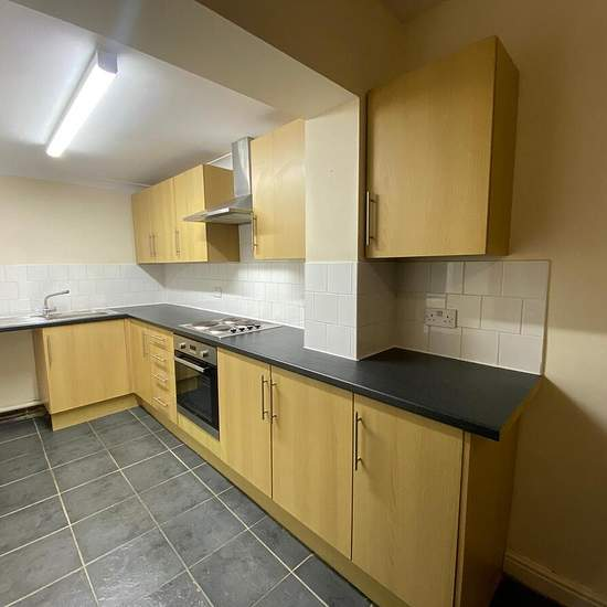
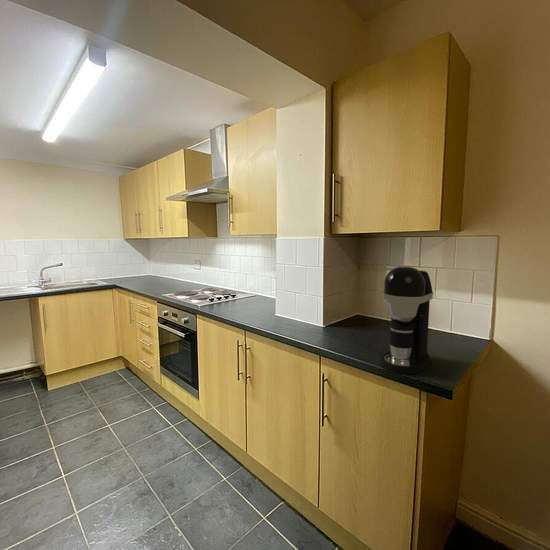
+ coffee maker (407, 315)
